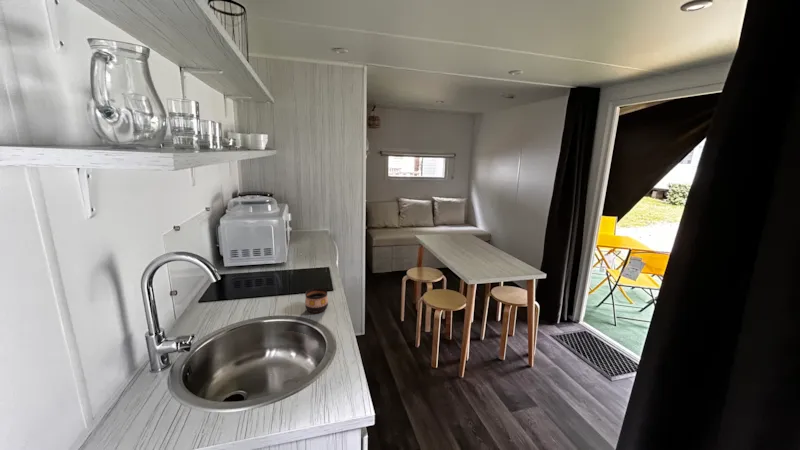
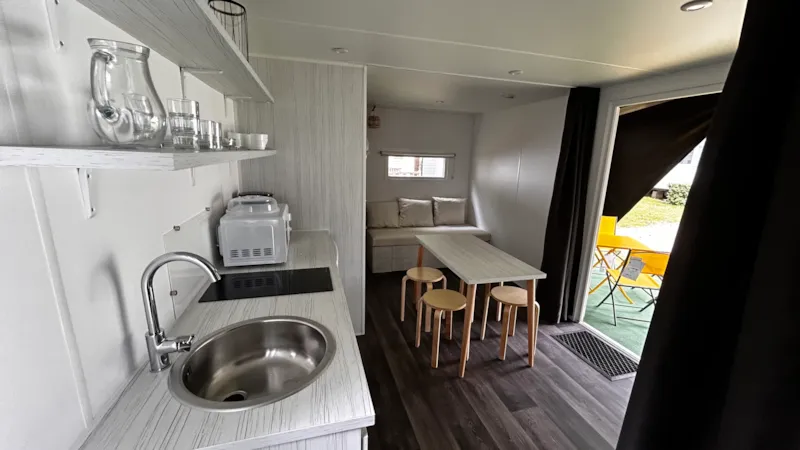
- cup (317, 300)
